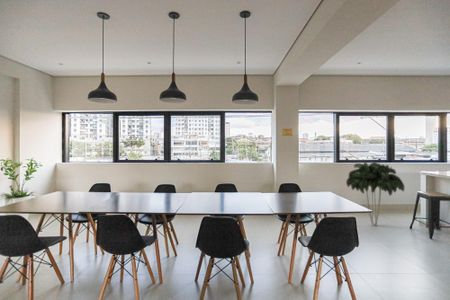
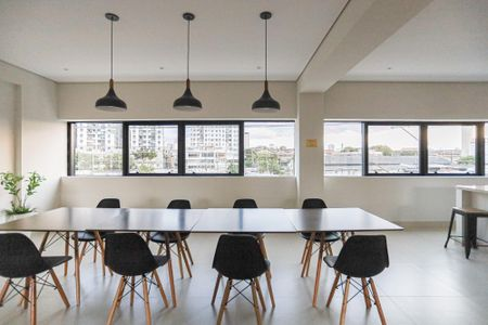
- indoor plant (374, 193)
